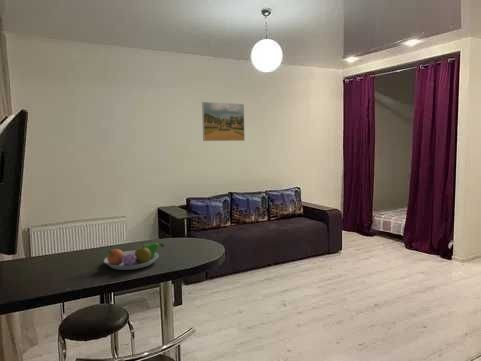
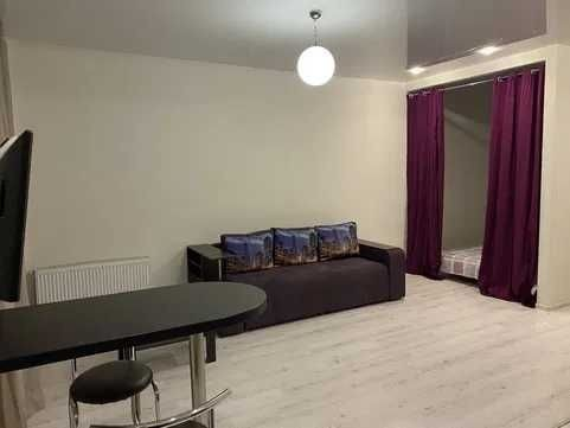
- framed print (224, 122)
- fruit bowl (133, 252)
